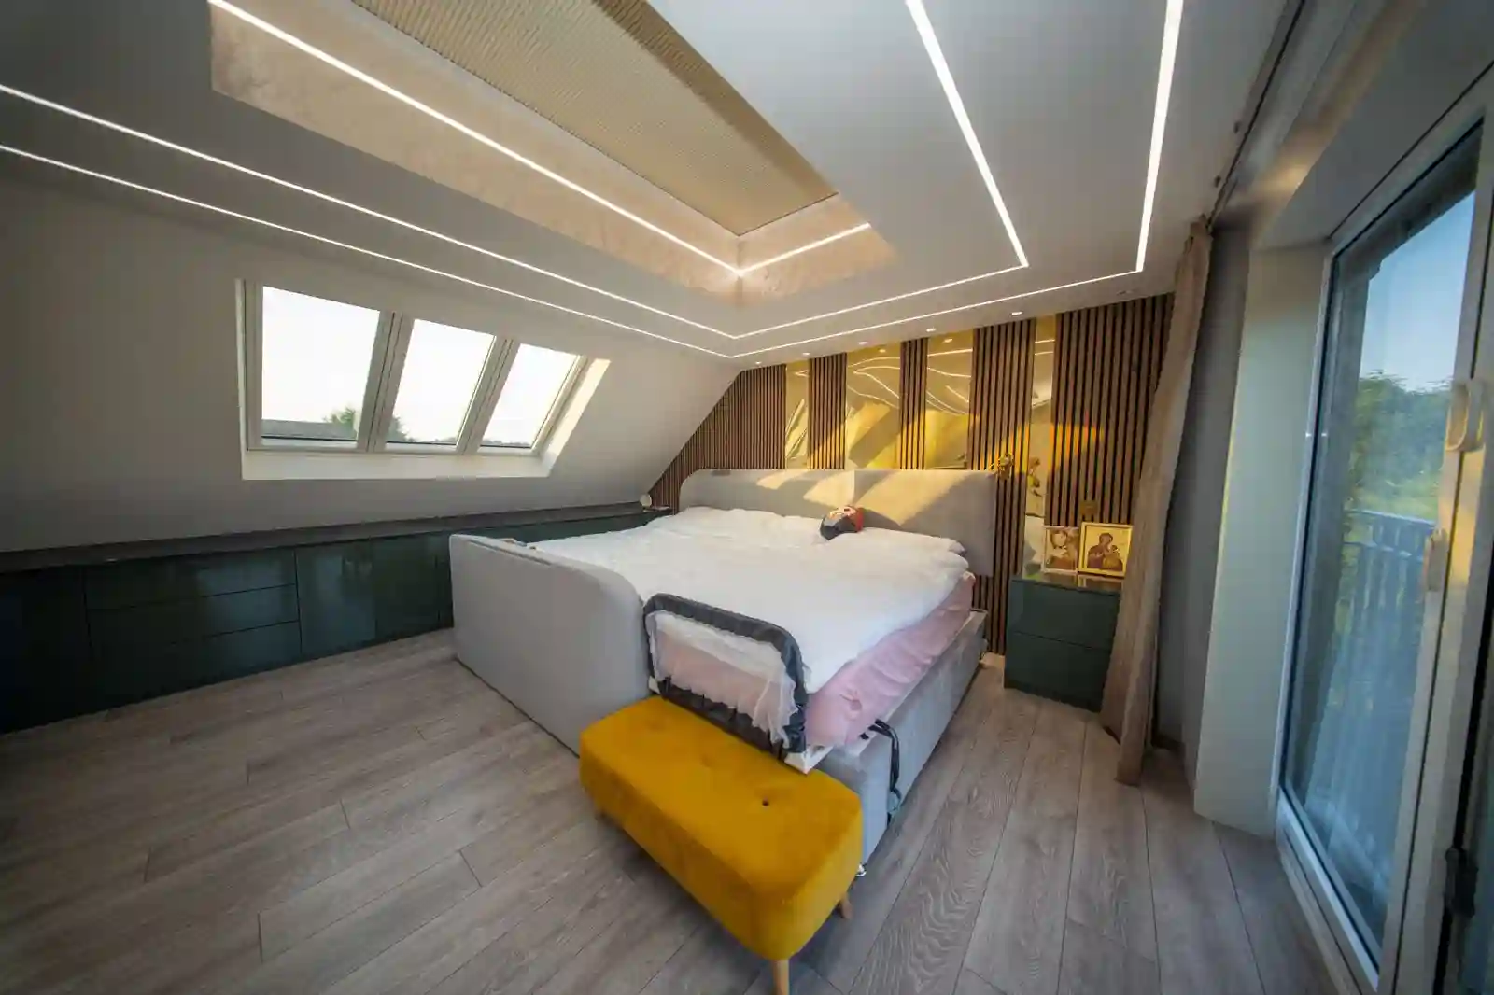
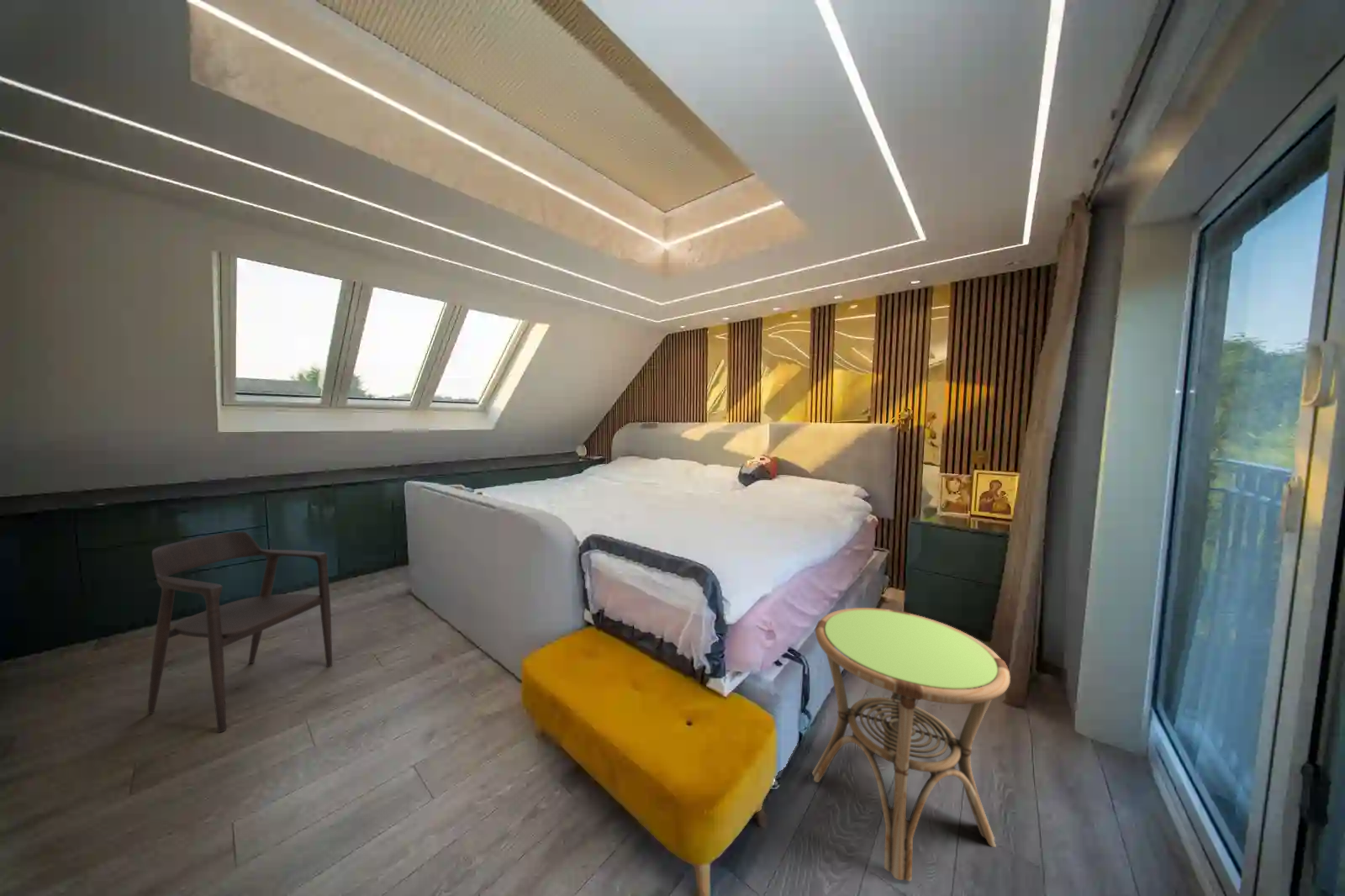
+ armchair (237, 617)
+ side table (899, 723)
